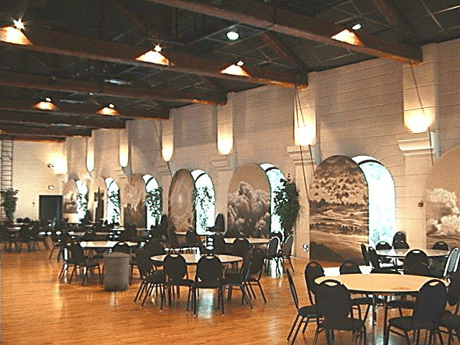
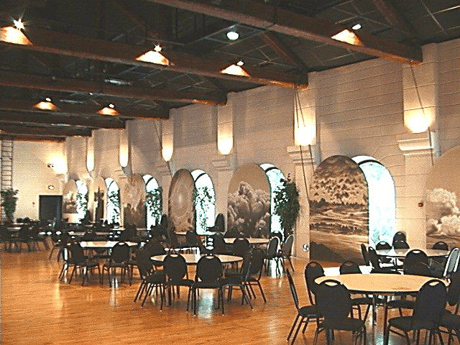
- trash can (116, 270)
